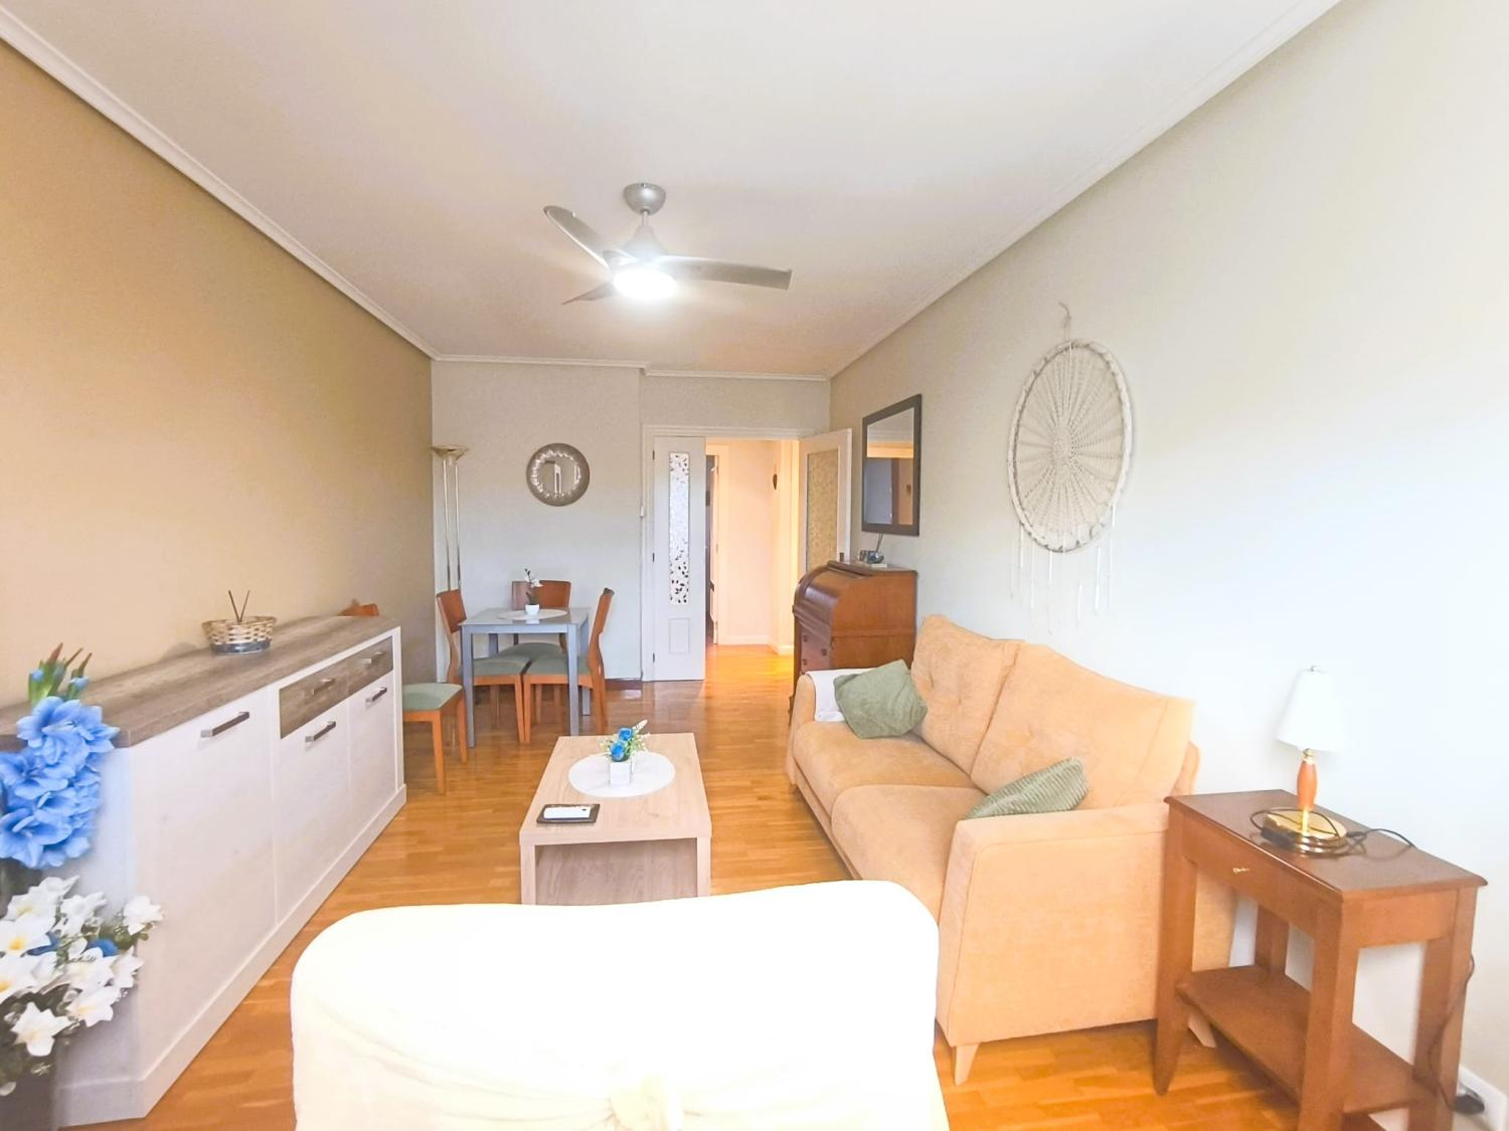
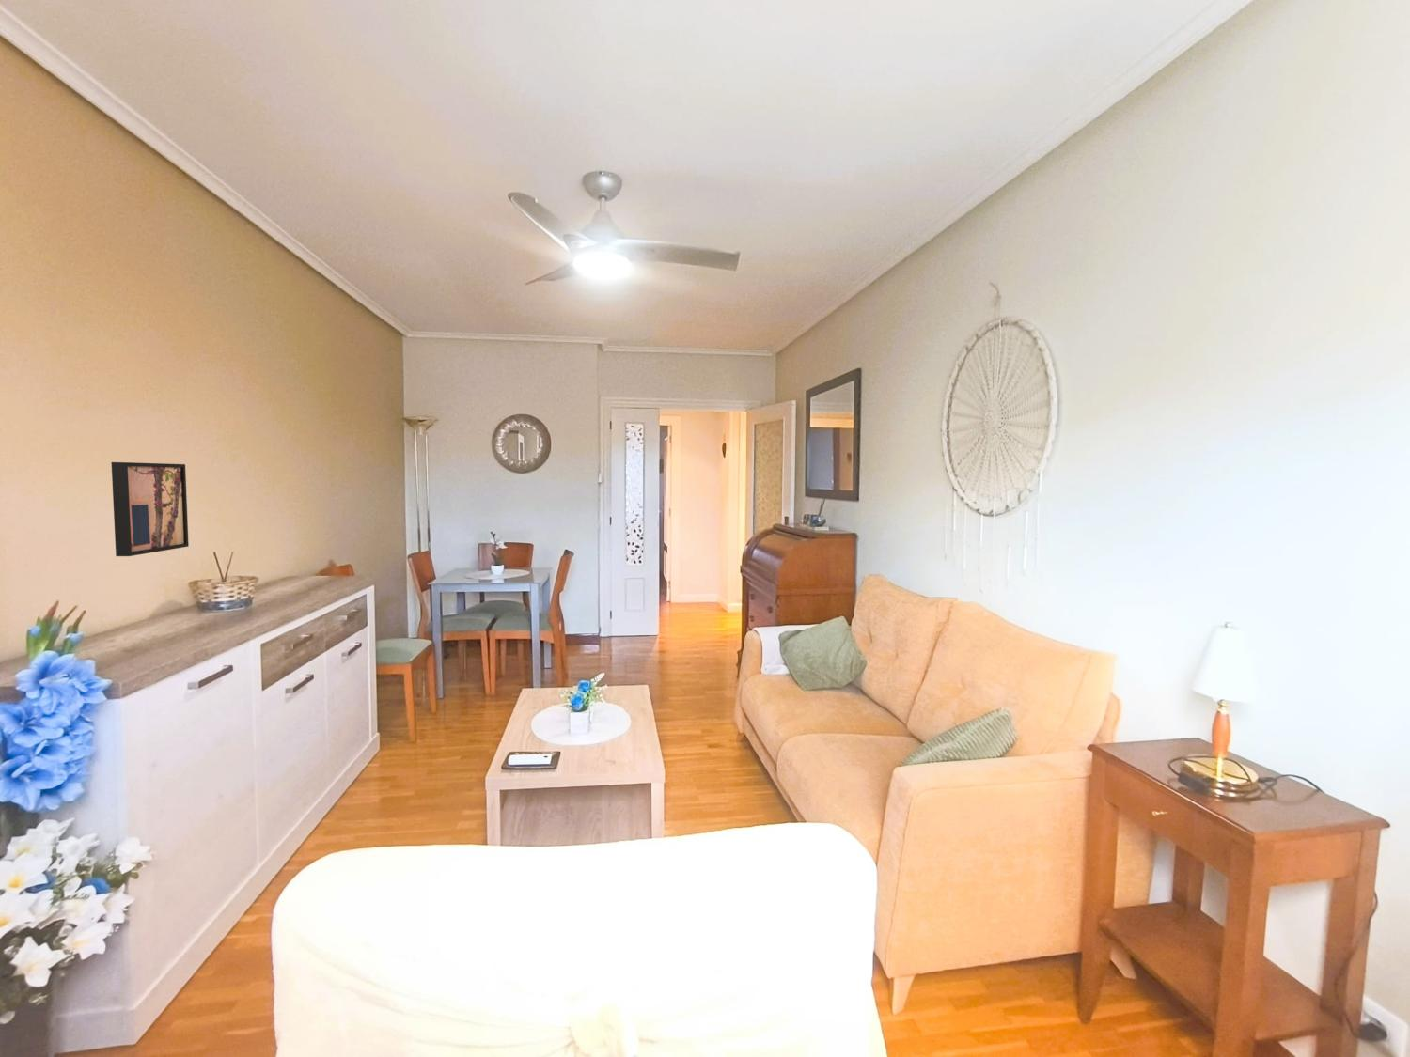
+ wall art (152, 507)
